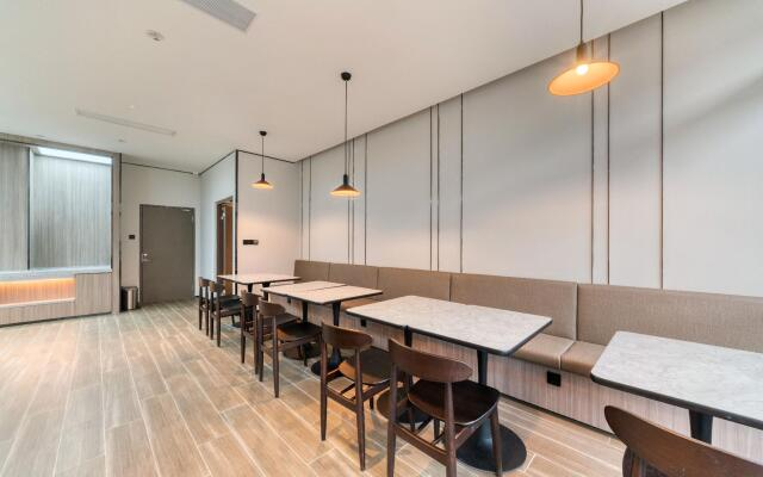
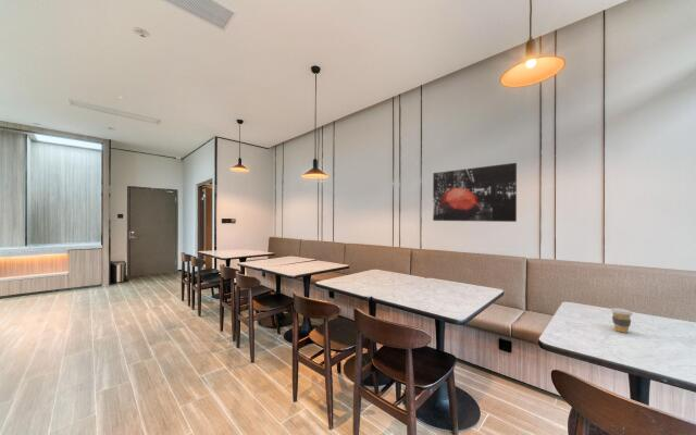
+ coffee cup (621, 320)
+ wall art (470, 195)
